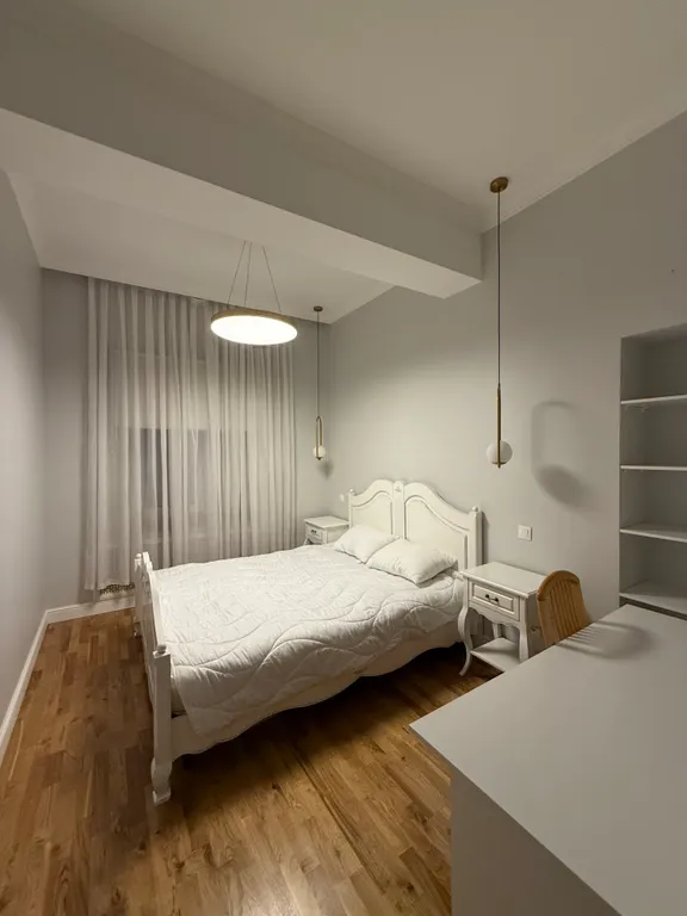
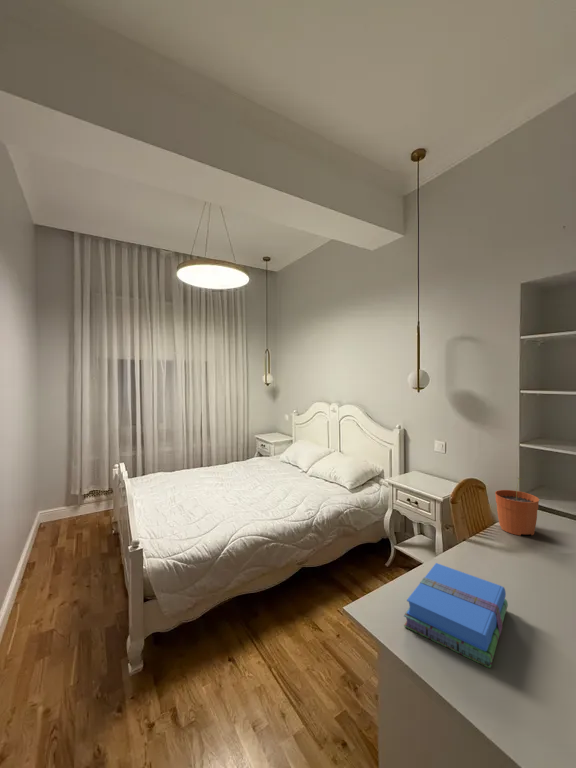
+ plant pot (516, 504)
+ books (457, 605)
